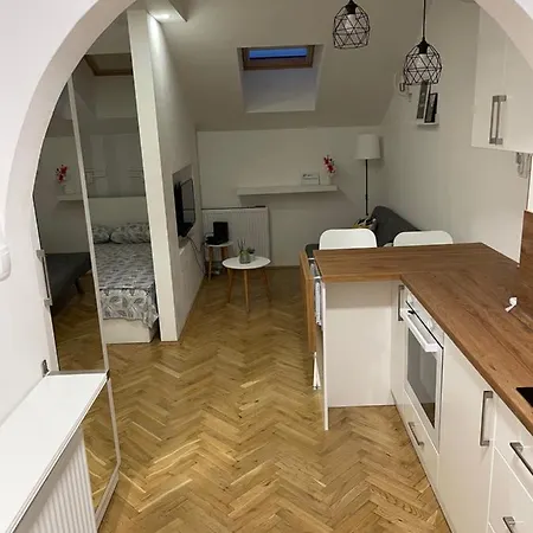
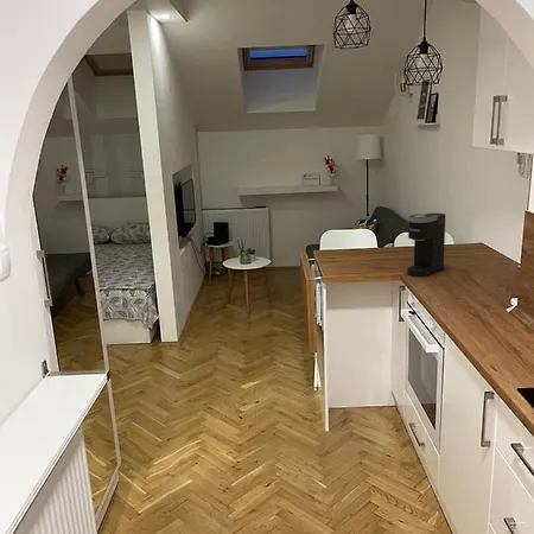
+ coffee maker (426, 242)
